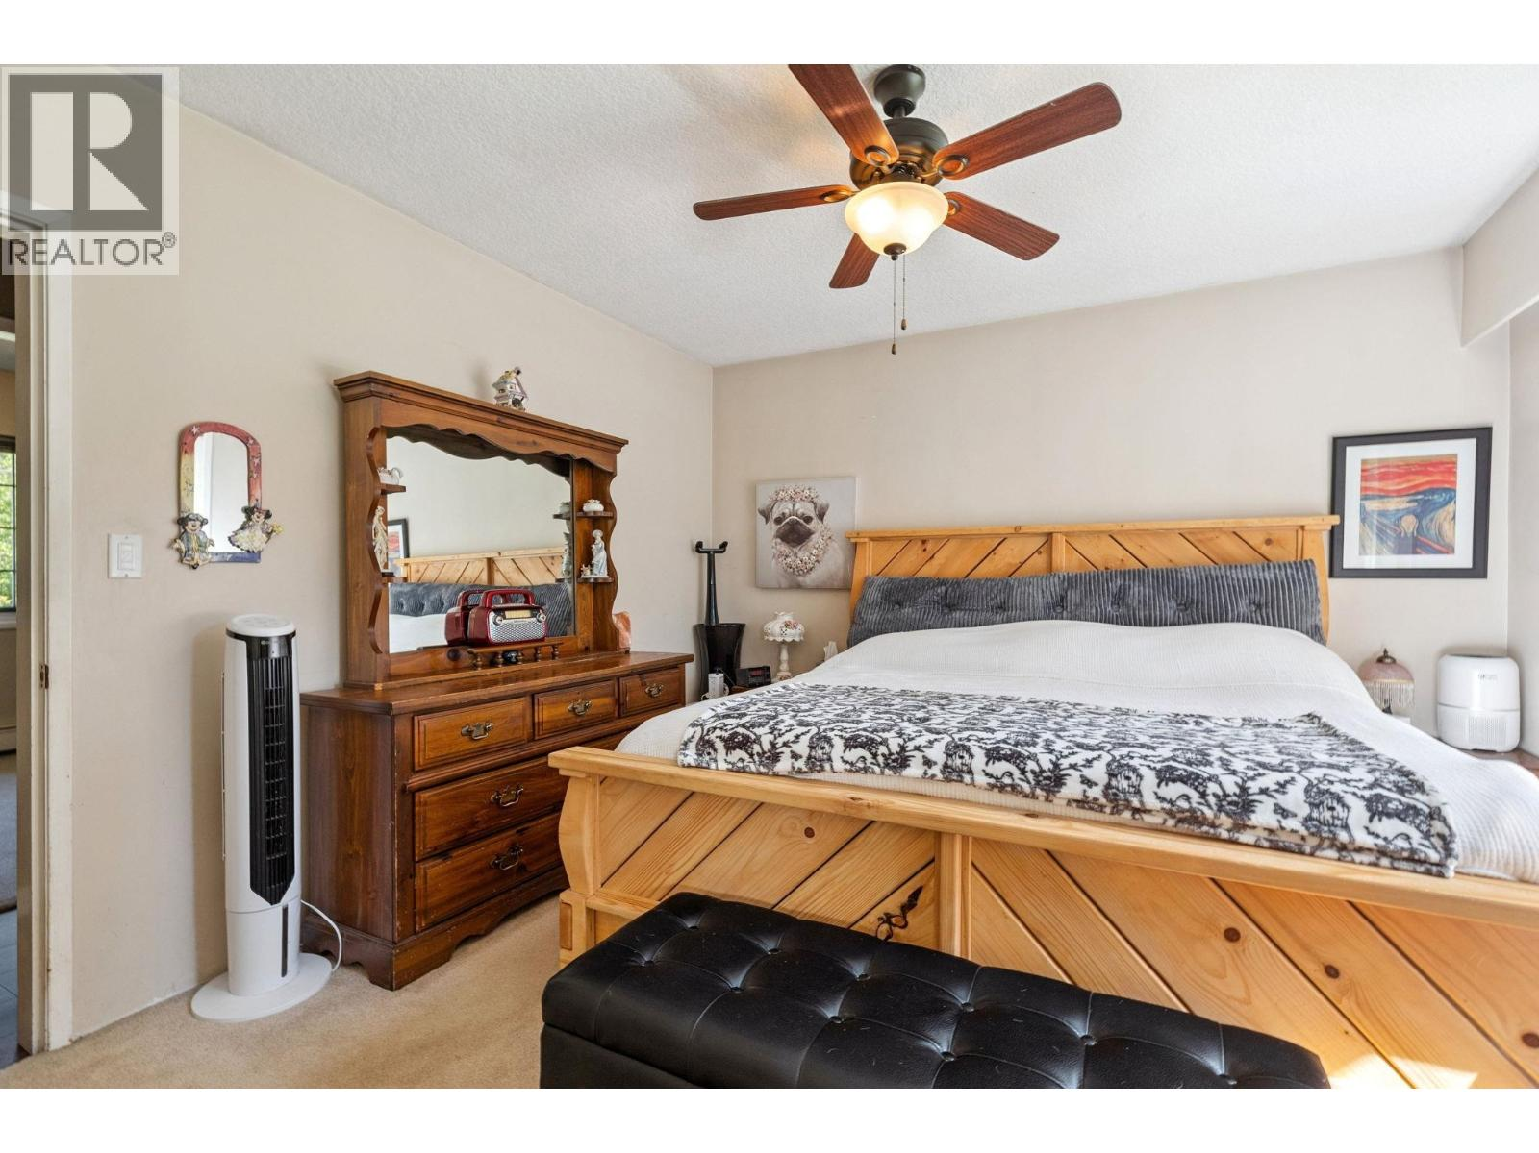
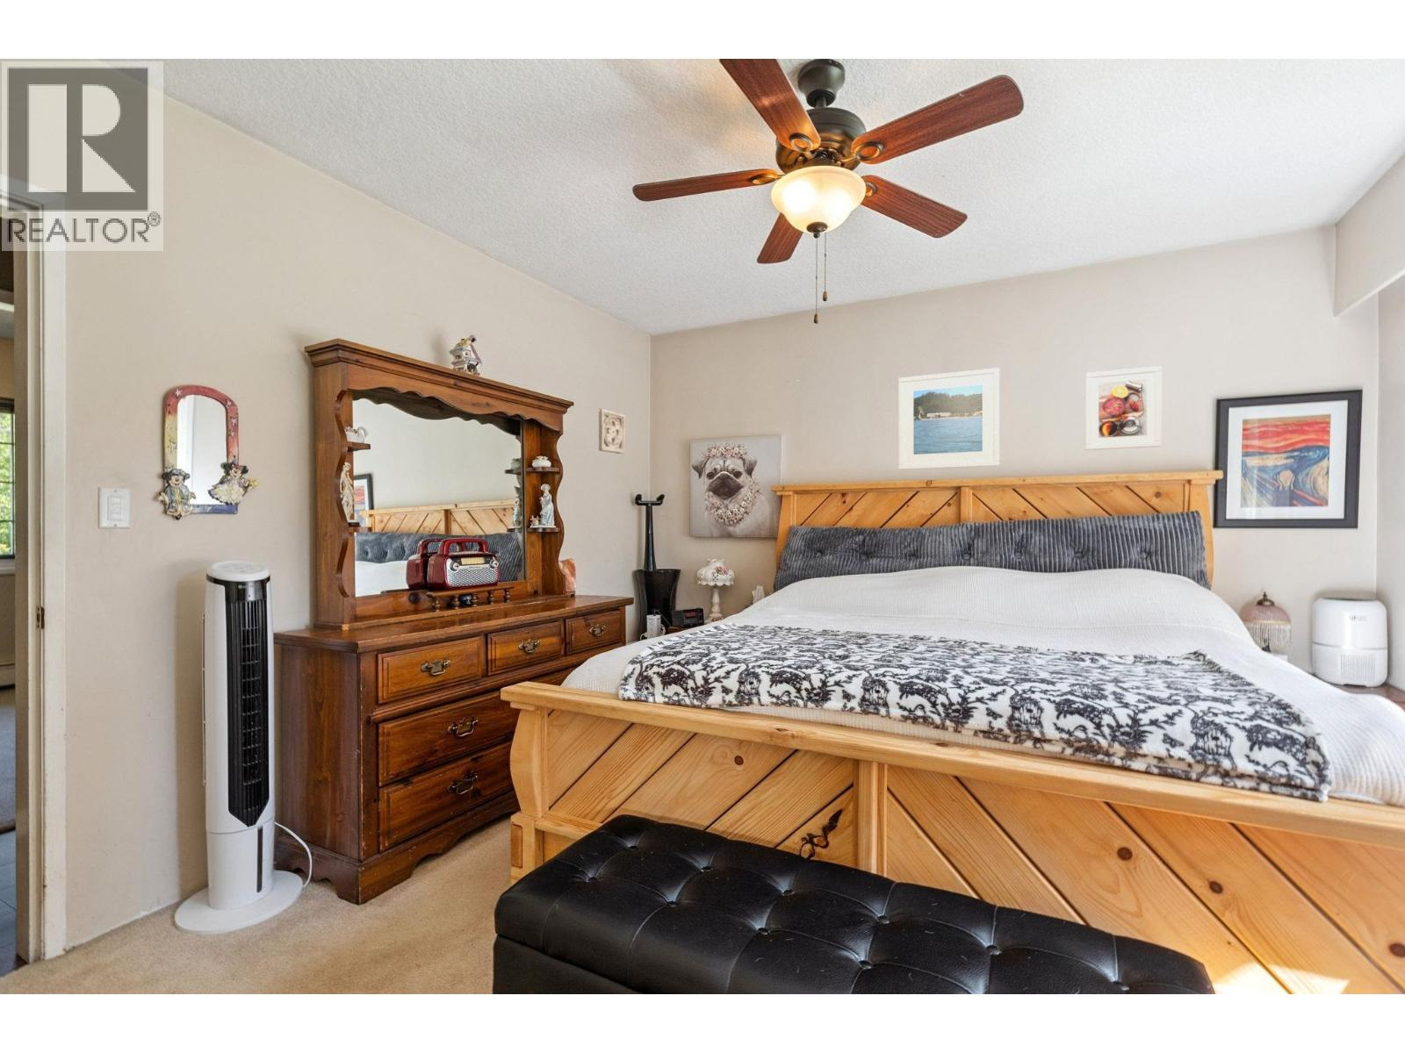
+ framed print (1122, 409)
+ wall ornament (612, 431)
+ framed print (947, 420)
